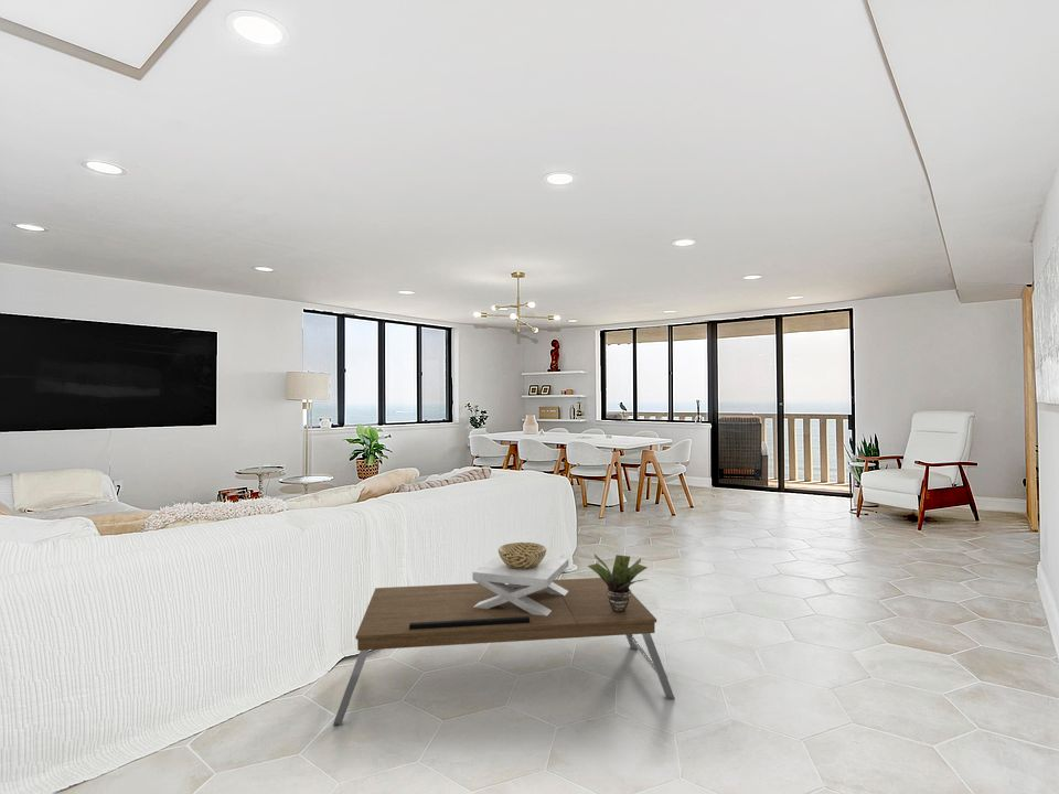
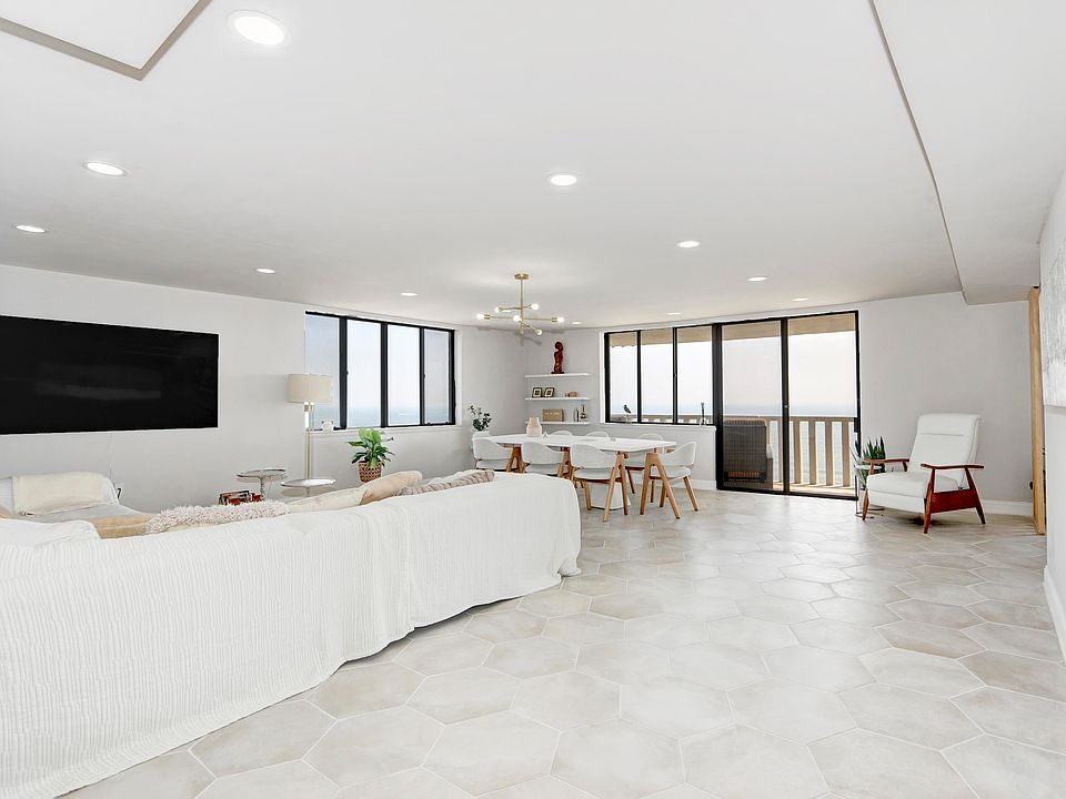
- coffee table (504, 639)
- decorative bowl (522, 568)
- potted plant (619, 578)
